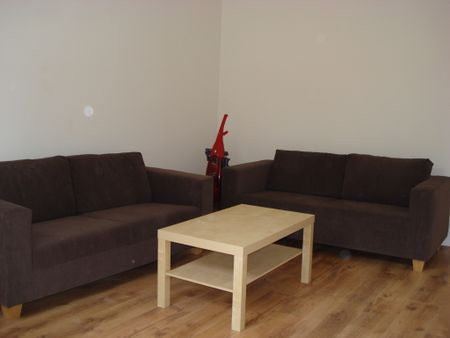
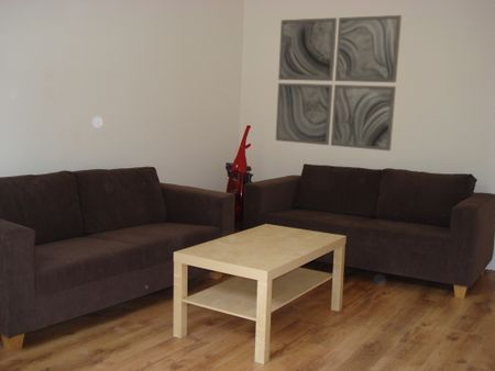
+ wall art (332, 80)
